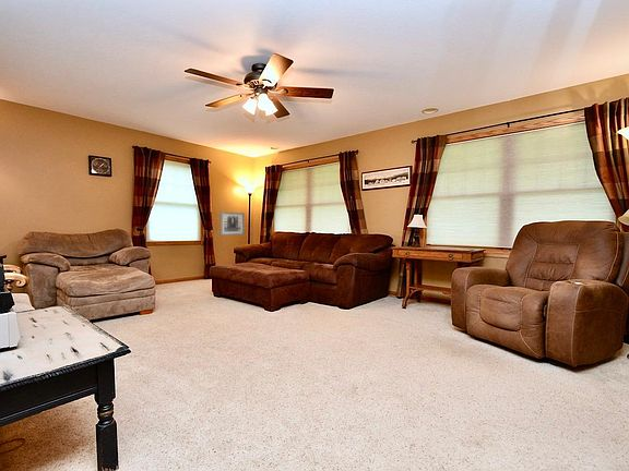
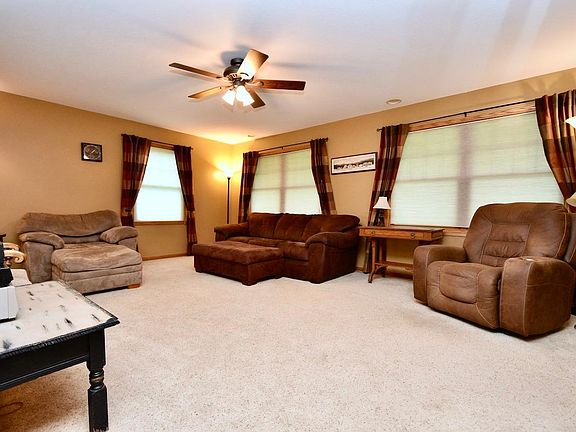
- wall art (233, 224)
